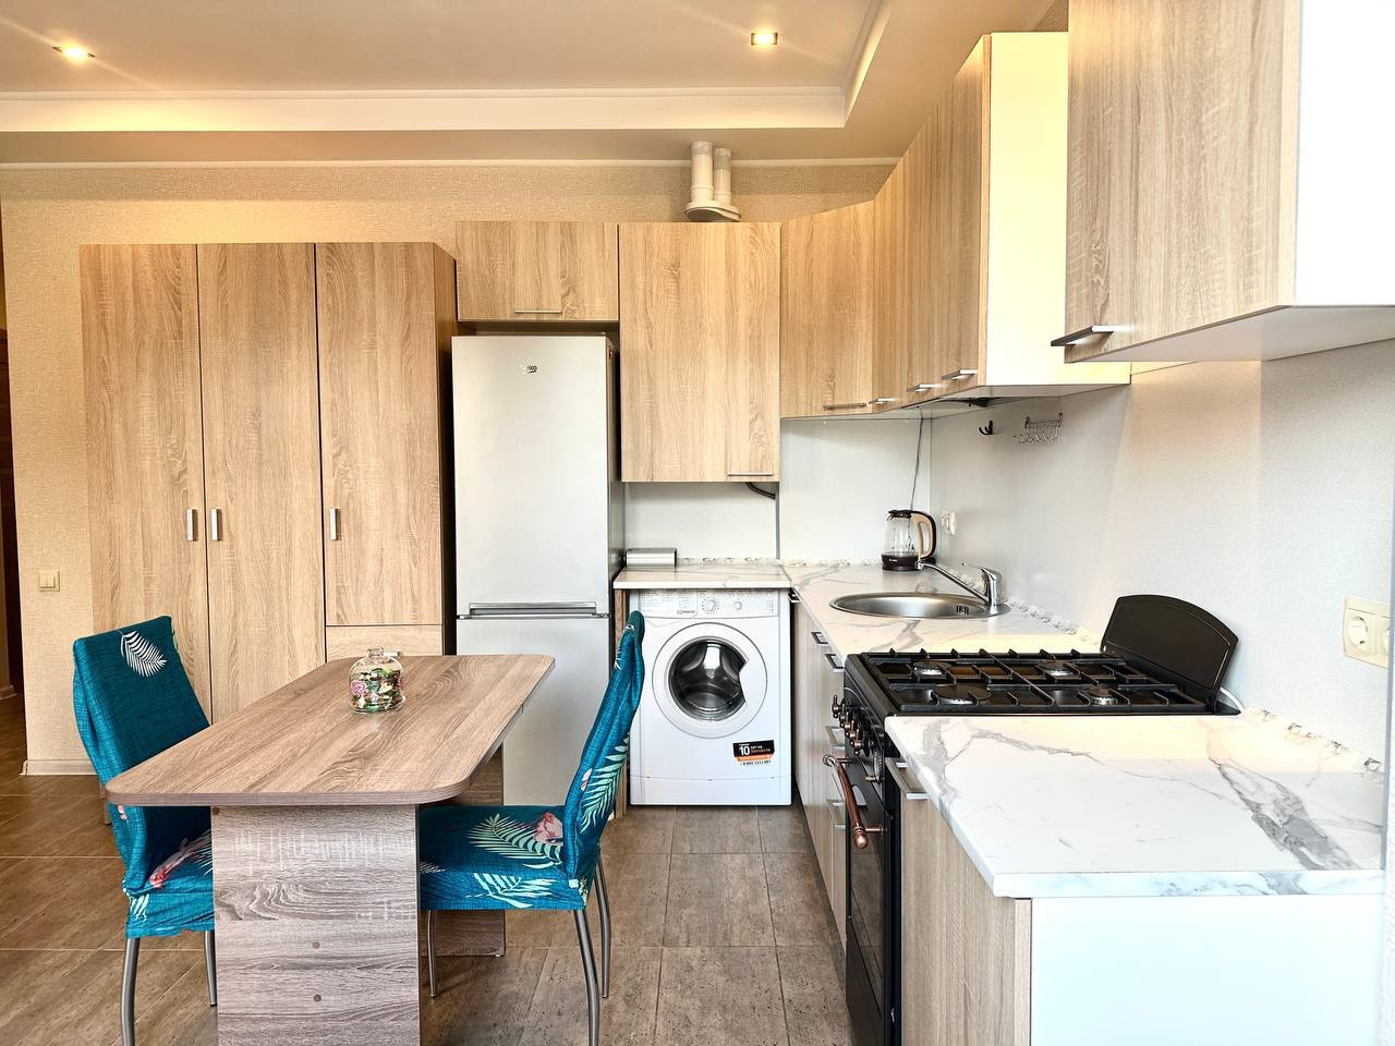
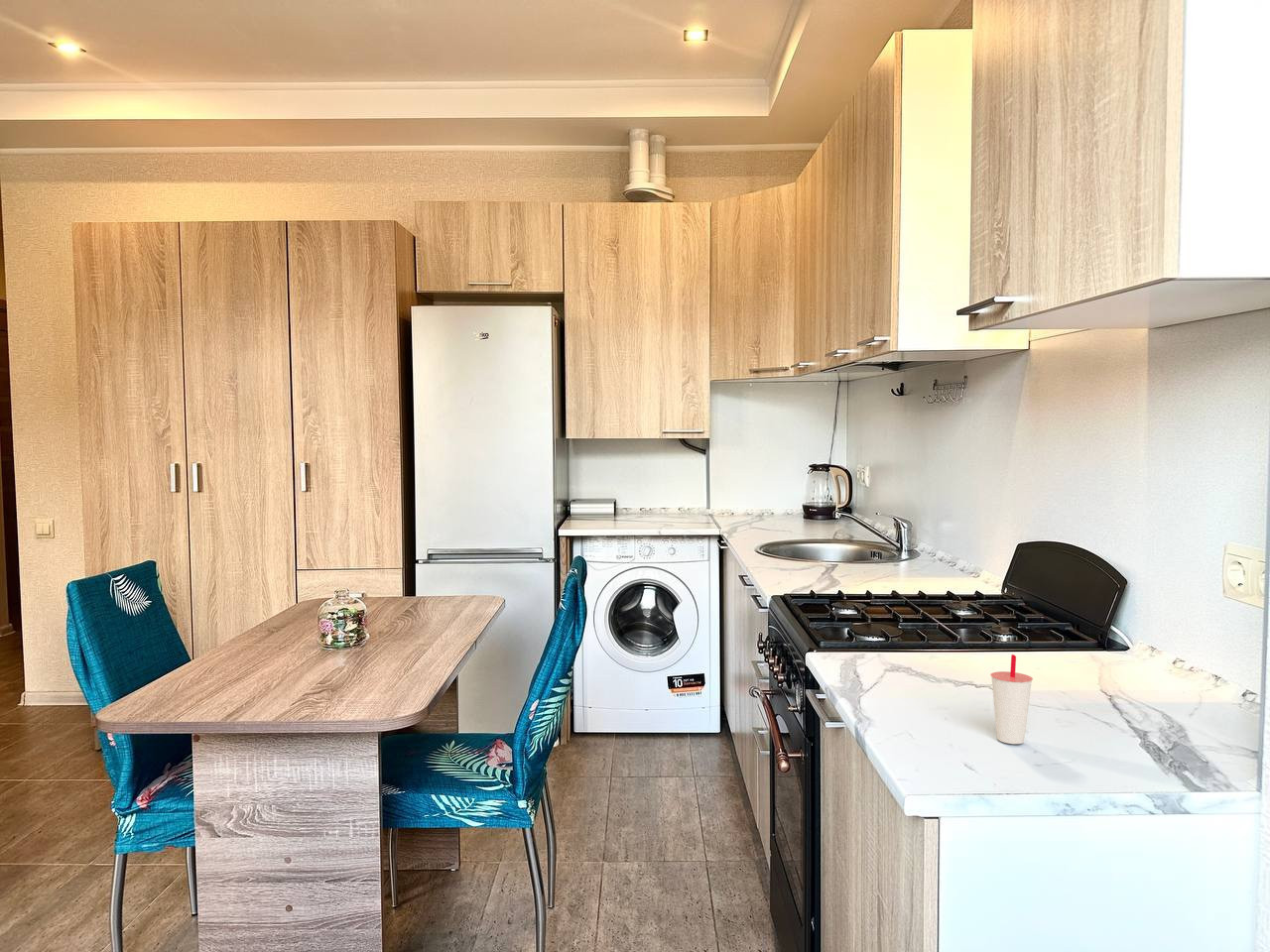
+ cup (1011, 697)
